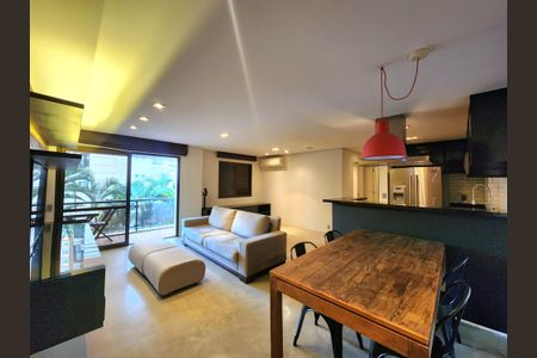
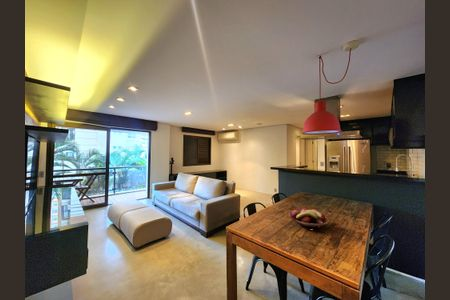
+ fruit basket (308, 216)
